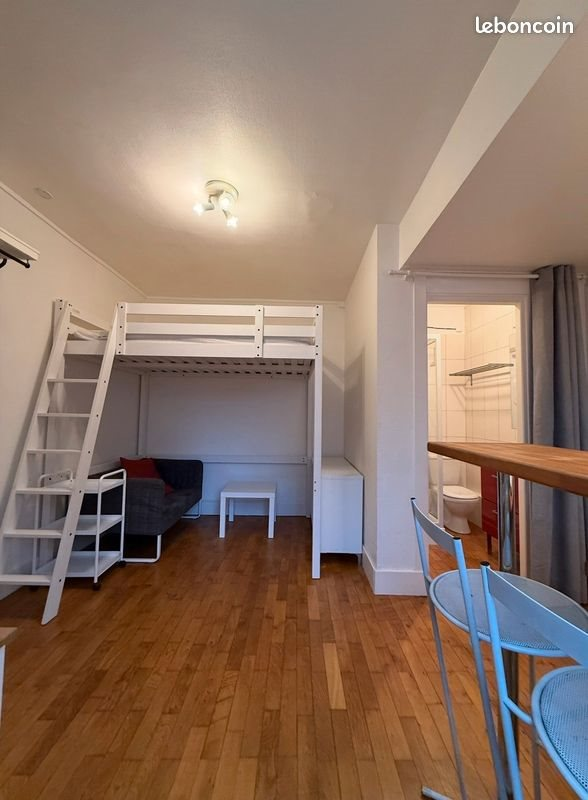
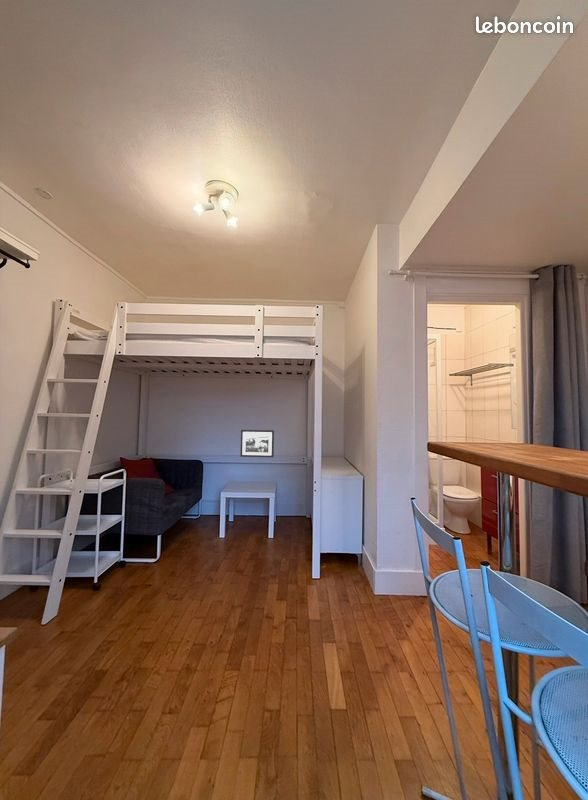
+ picture frame (257, 443)
